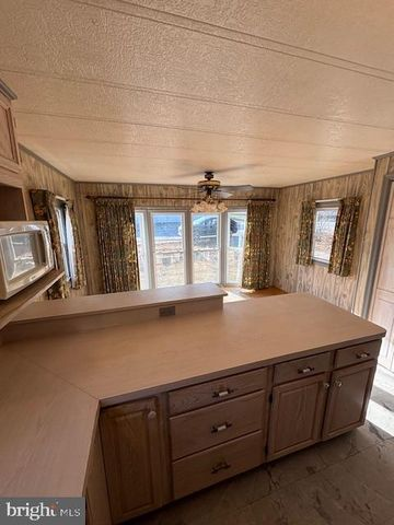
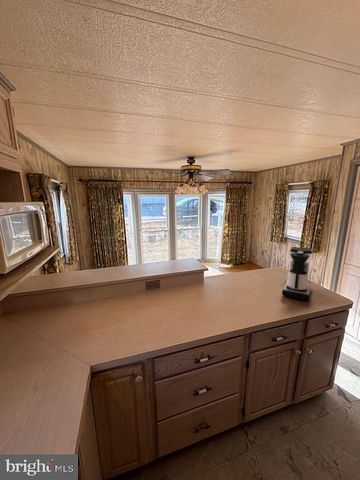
+ coffee maker (298, 271)
